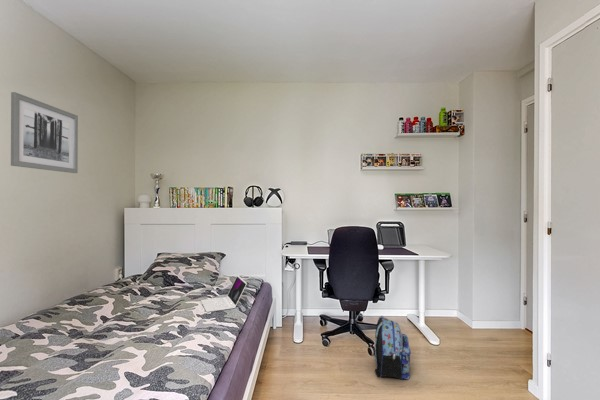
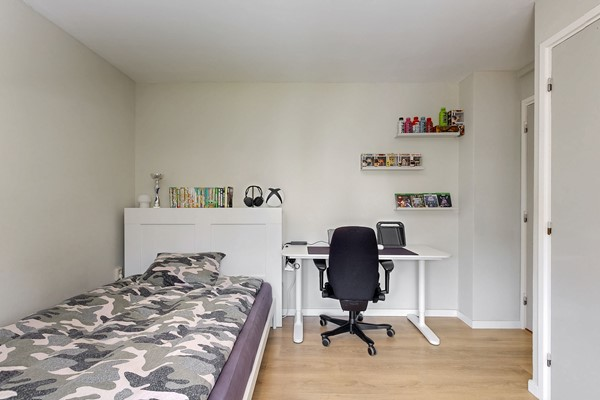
- laptop (228, 293)
- backpack (391, 344)
- wall art (48, 137)
